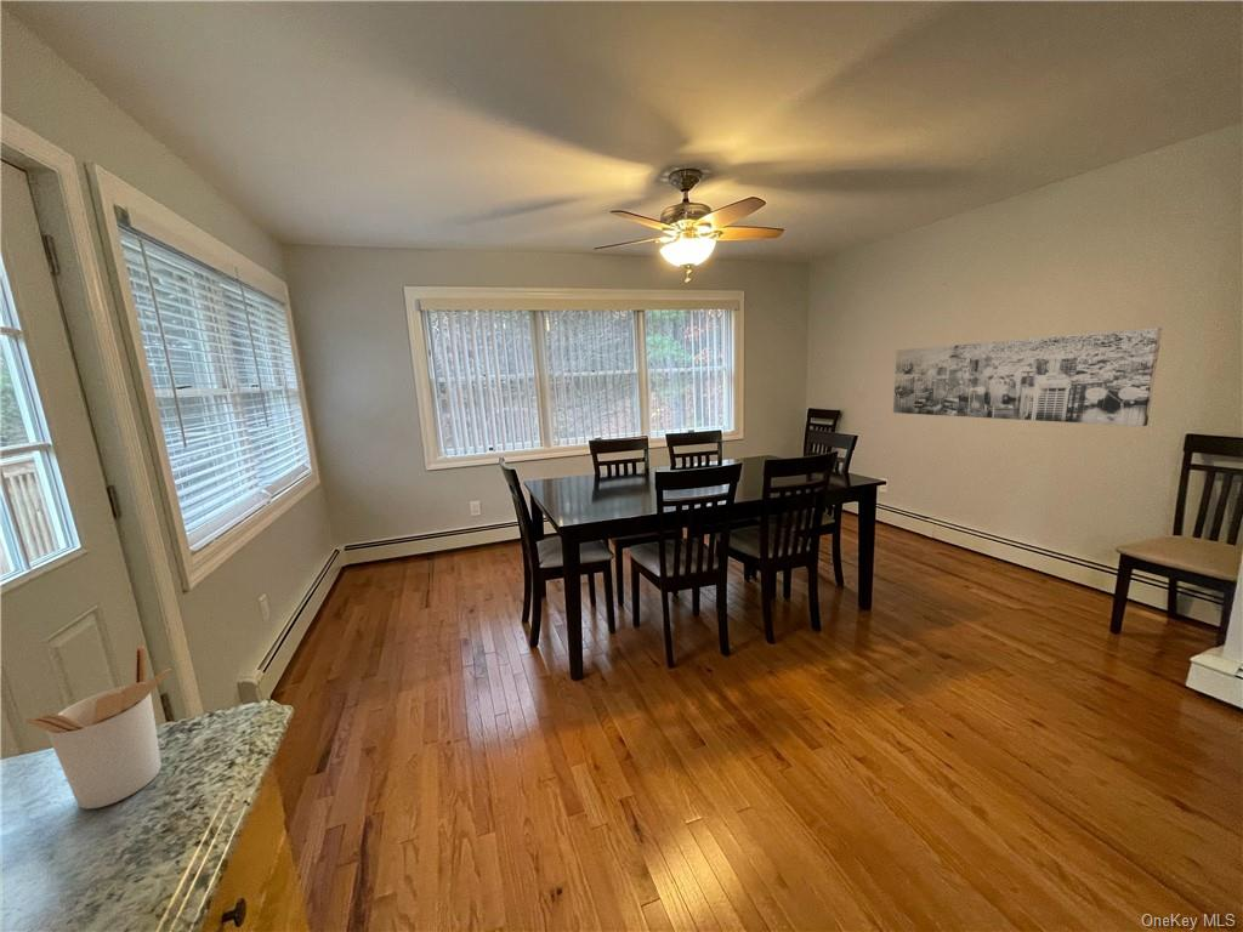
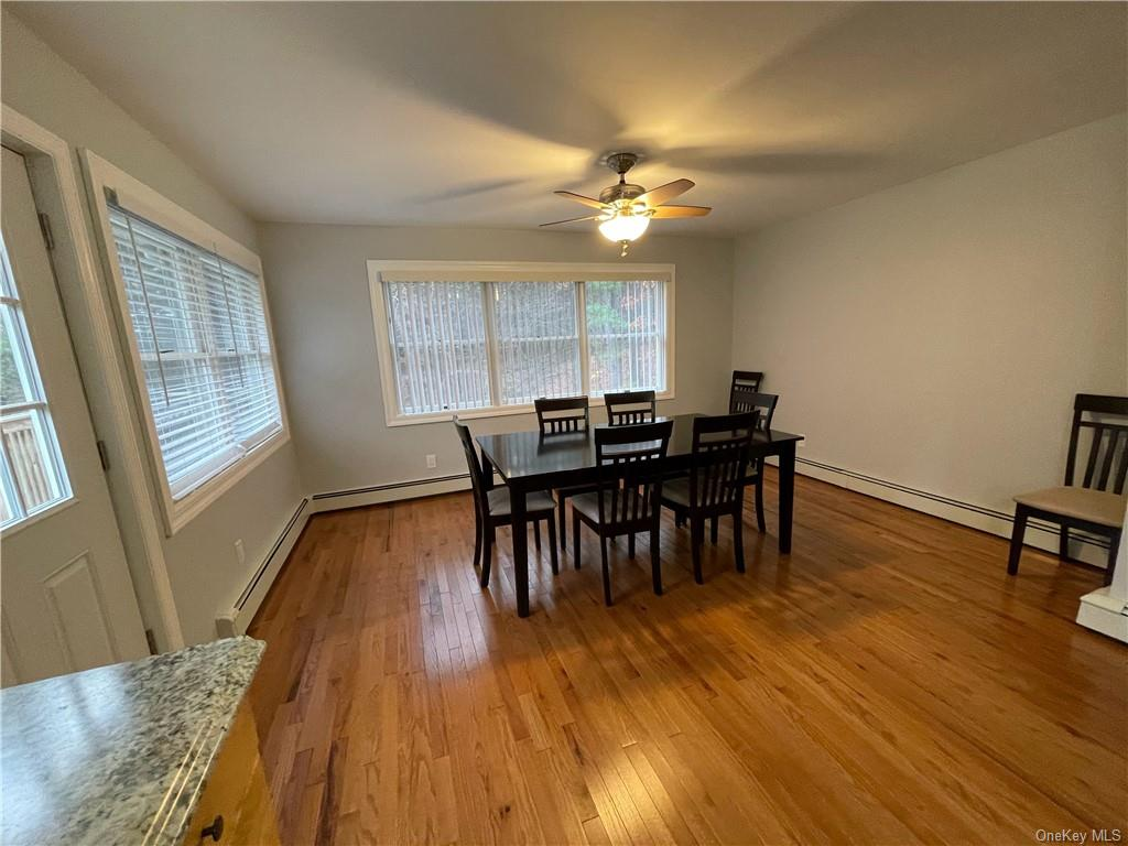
- utensil holder (119, 729)
- wall art (995, 380)
